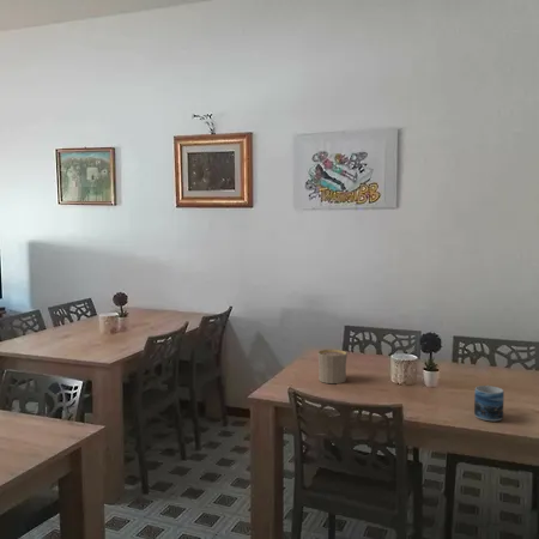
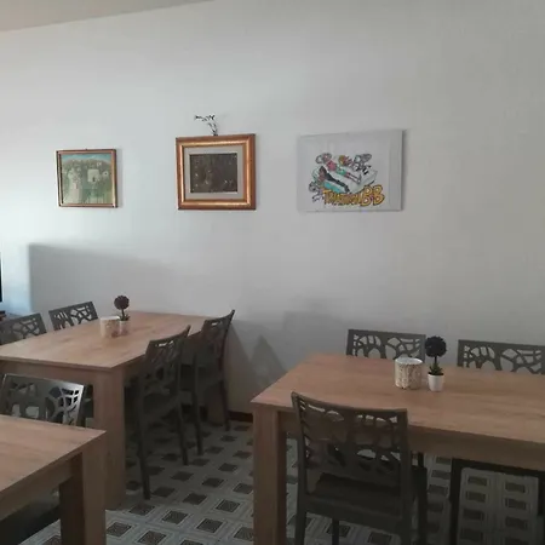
- mug (487, 400)
- cup (332, 365)
